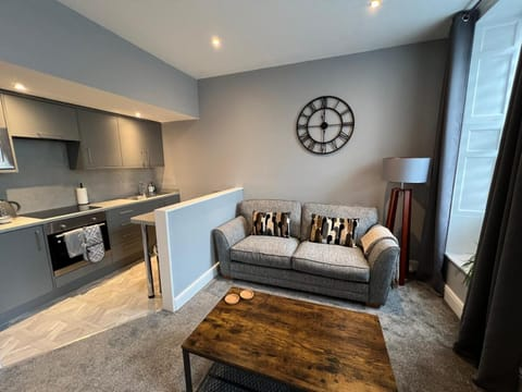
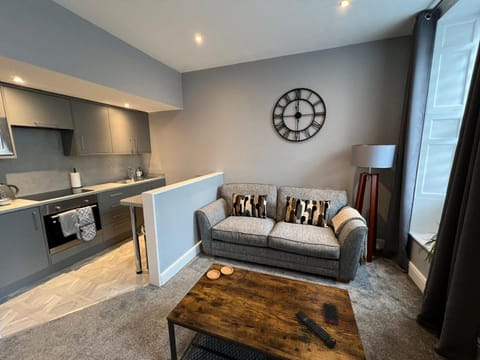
+ remote control (314, 327)
+ cell phone (330, 313)
